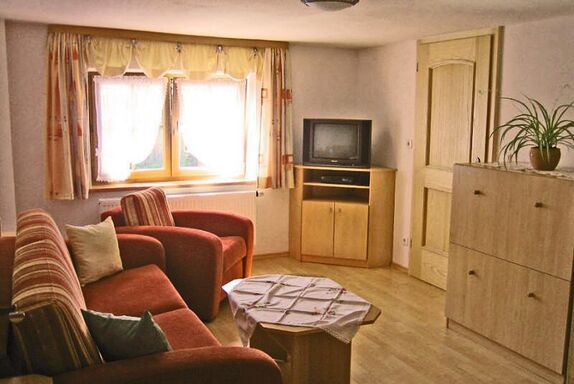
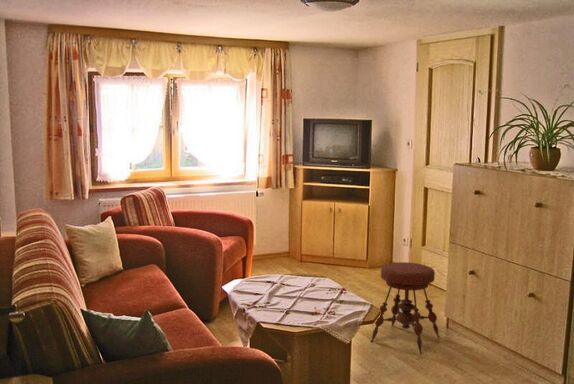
+ stool (406, 303)
